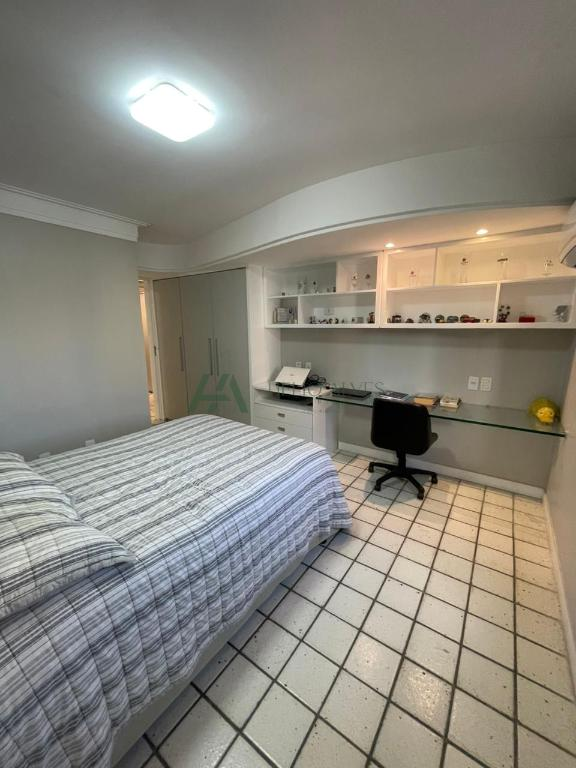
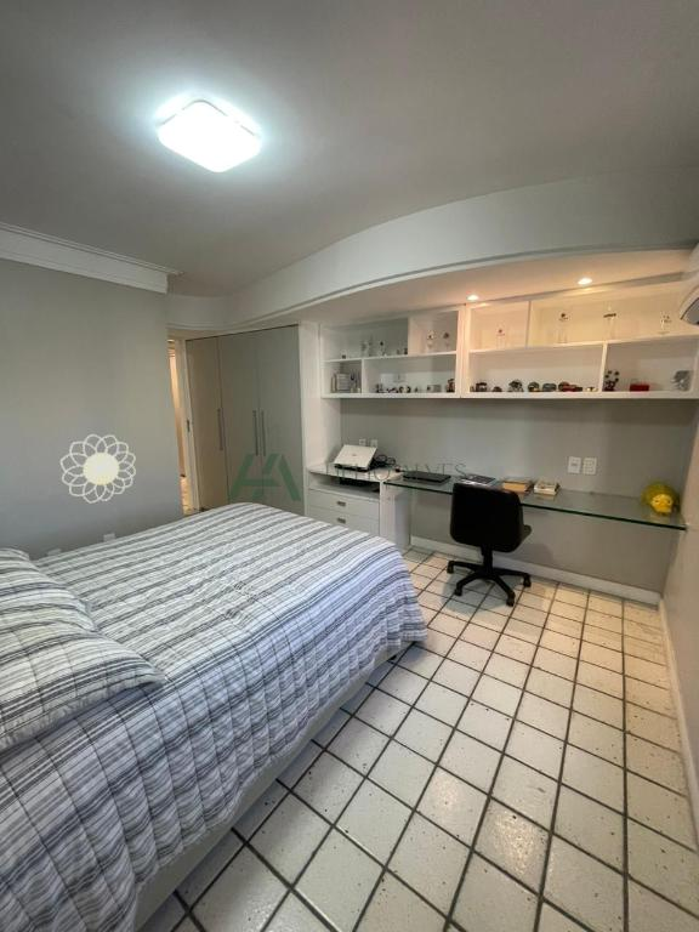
+ decorative wall piece (101, 467)
